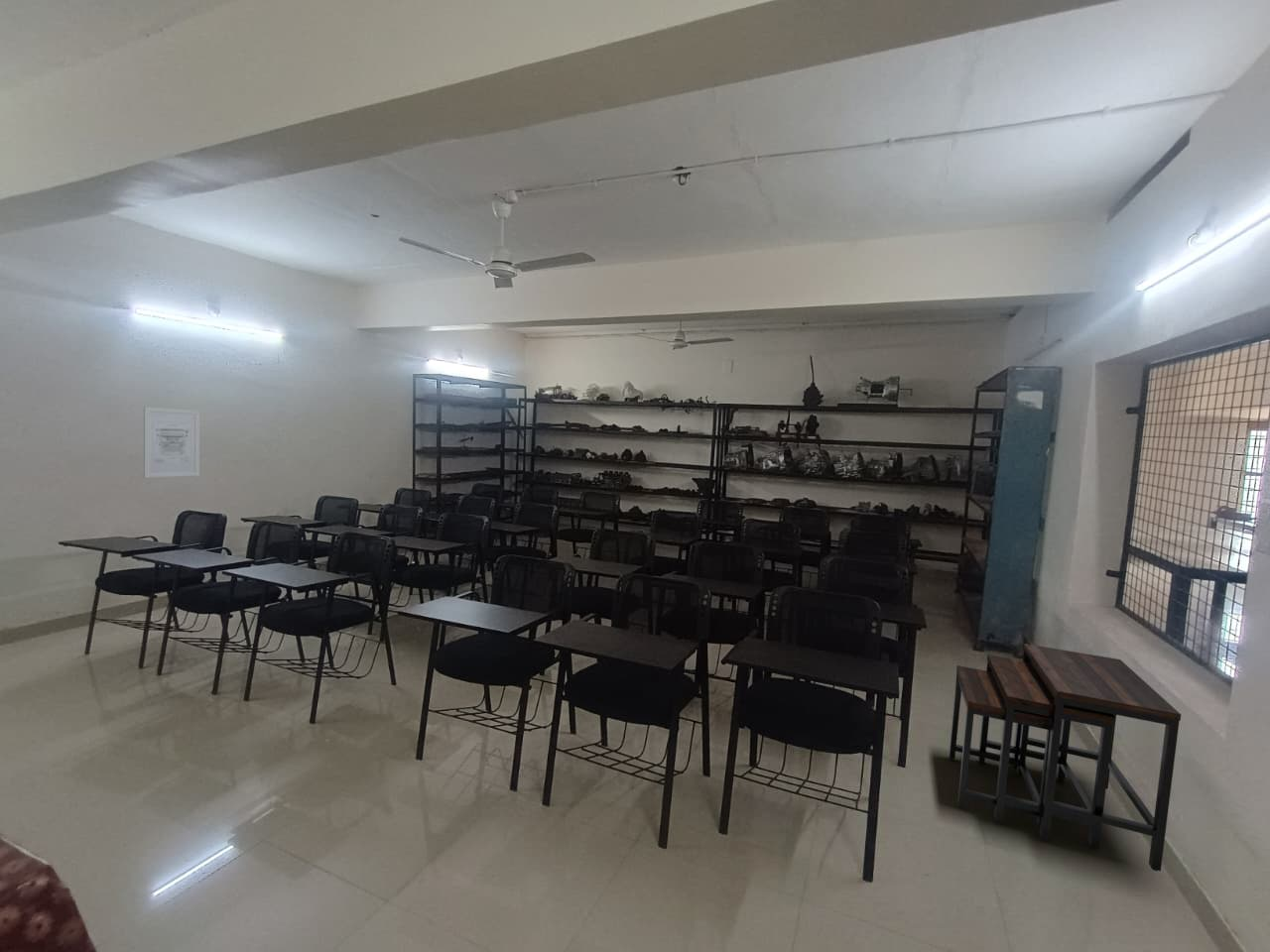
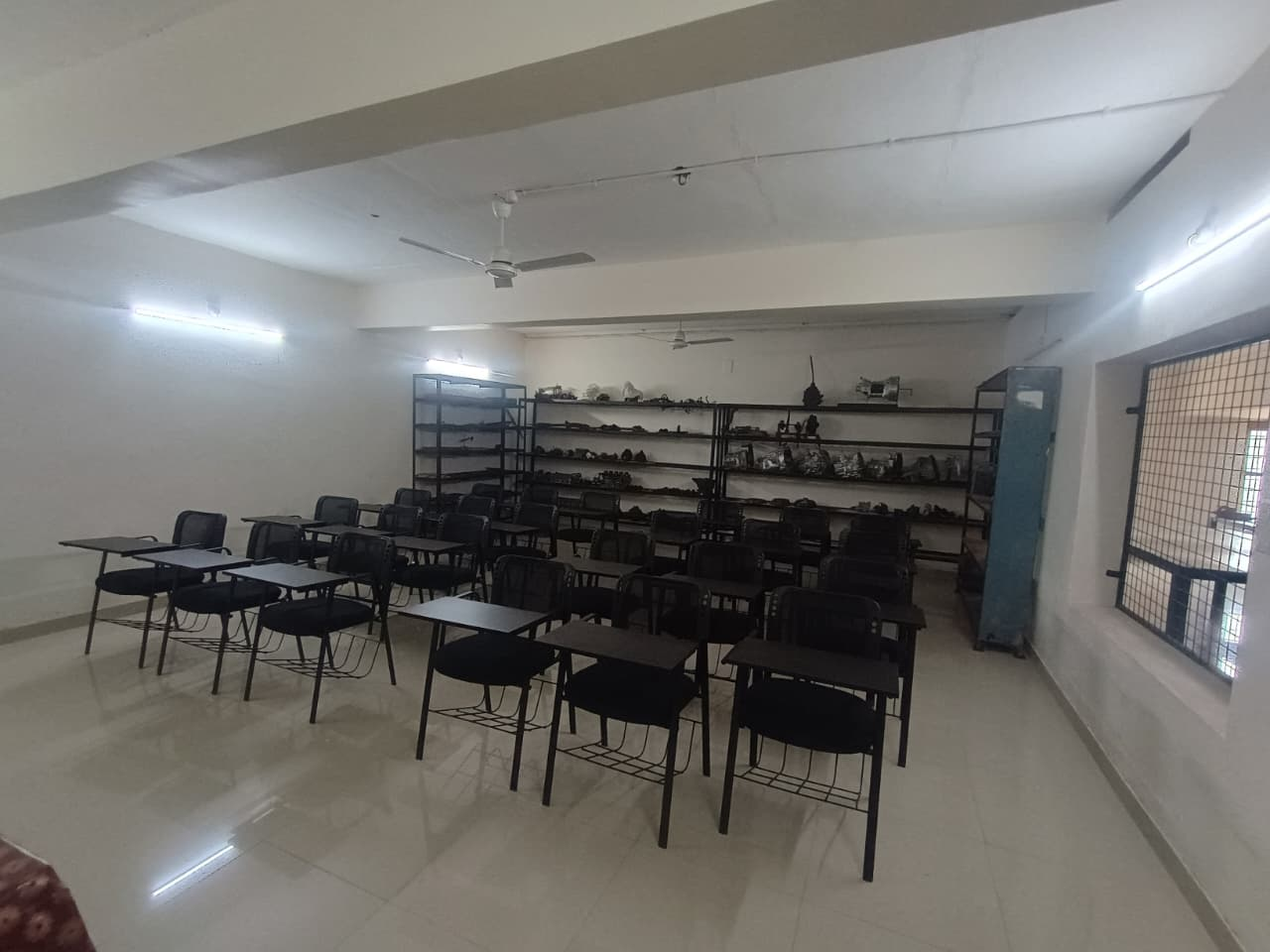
- desk (1047, 734)
- wall art (173, 442)
